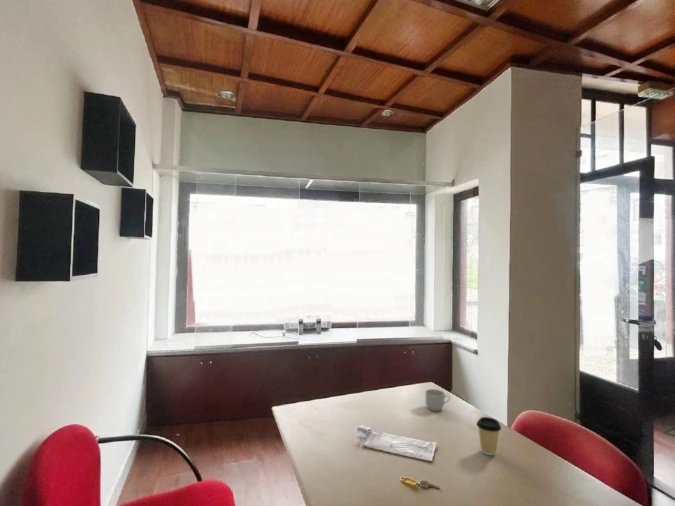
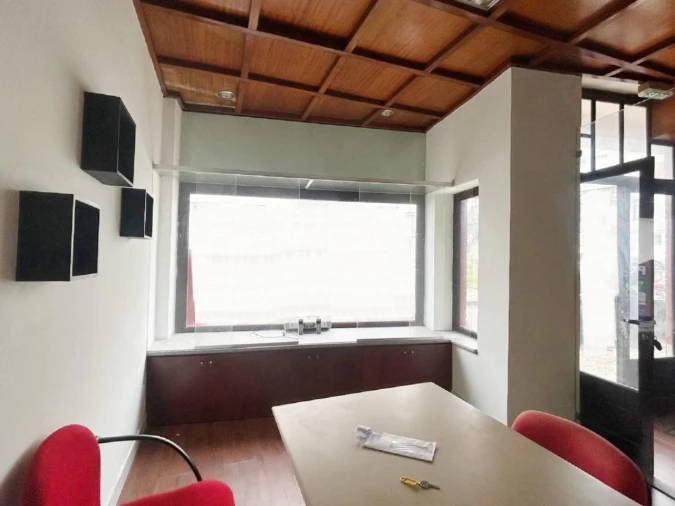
- mug (437, 400)
- coffee cup (488, 436)
